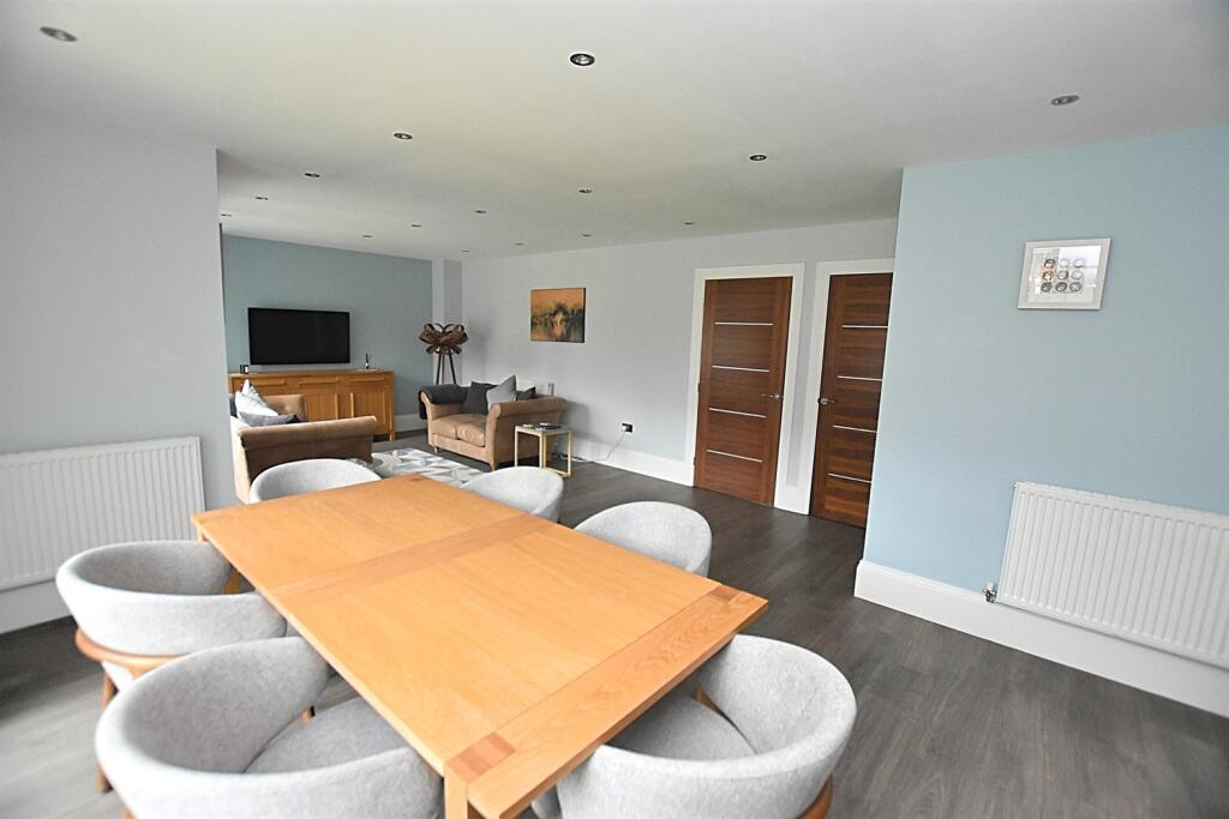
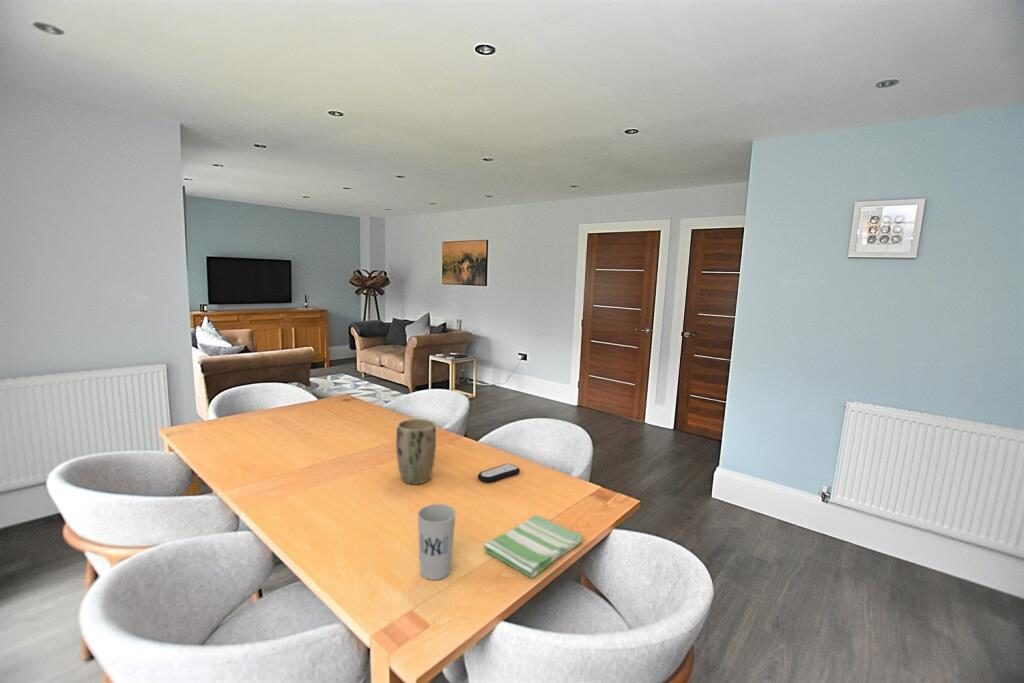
+ remote control (498, 472)
+ cup (436, 542)
+ dish towel (533, 542)
+ plant pot (416, 451)
